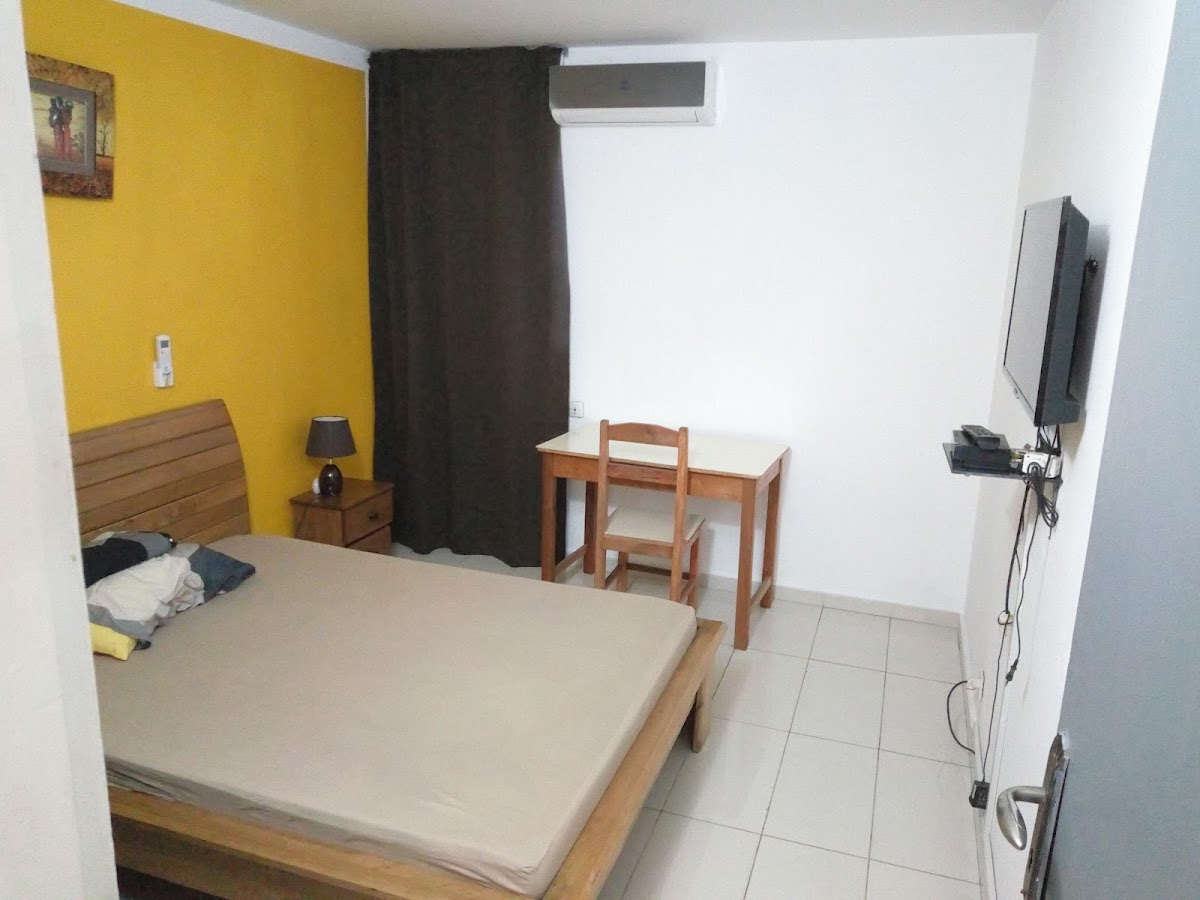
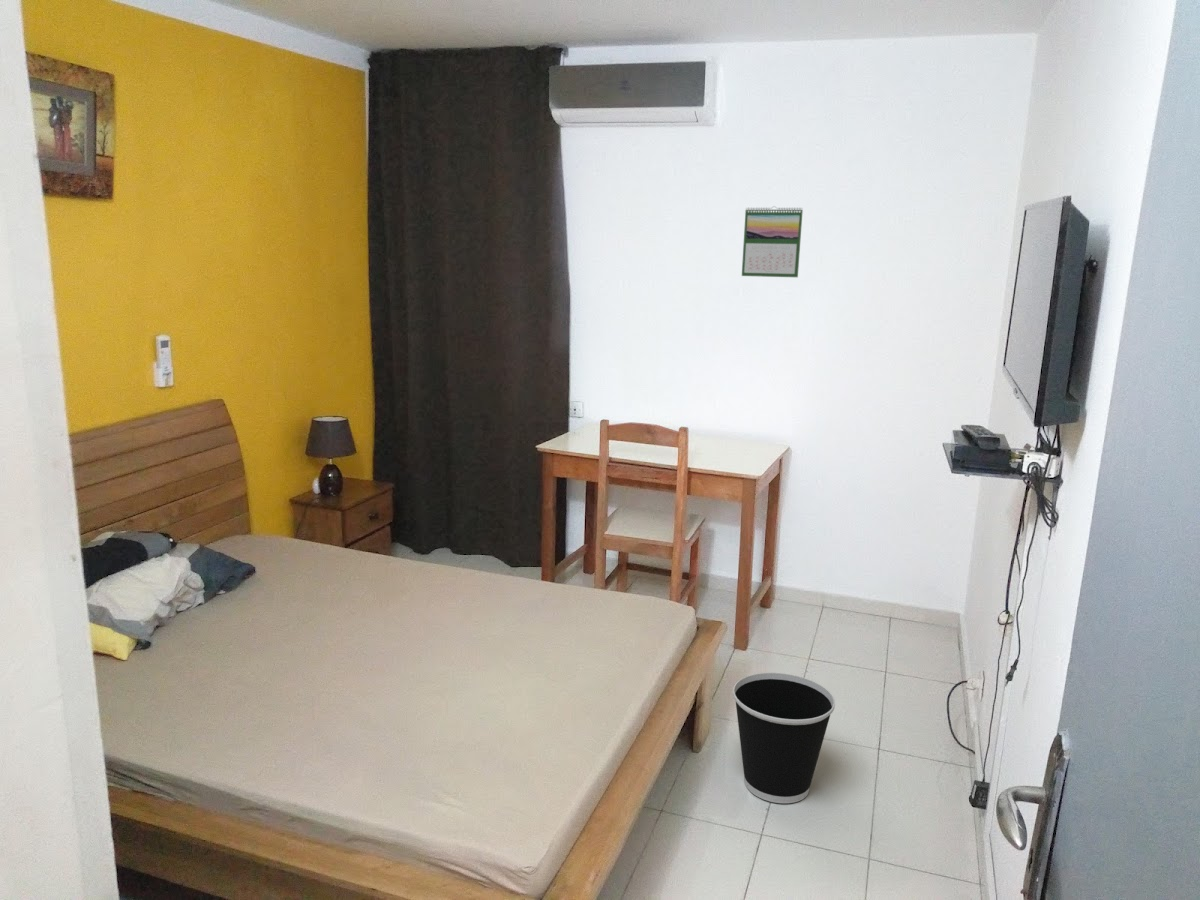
+ wastebasket (779, 740)
+ calendar (771, 241)
